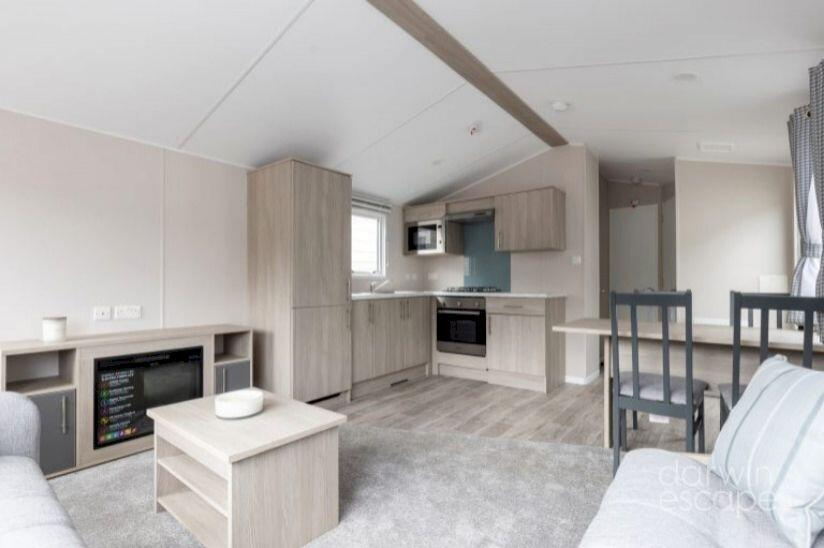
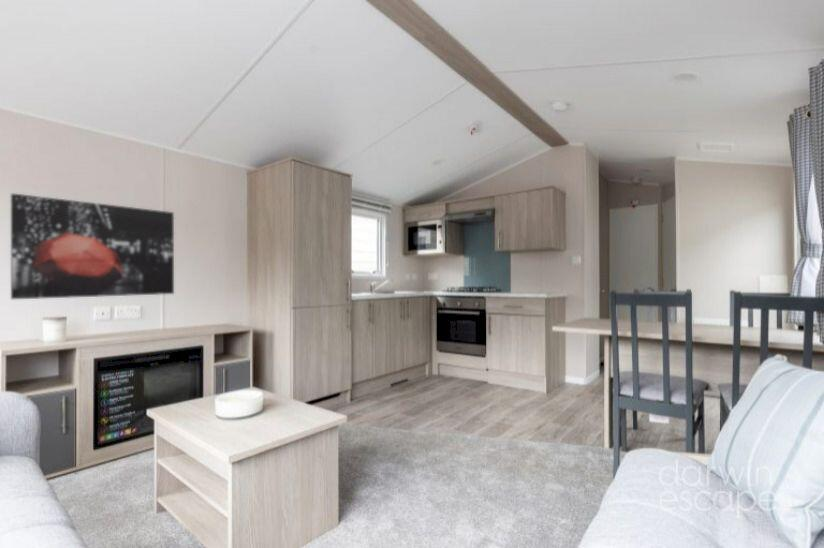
+ wall art (102, 250)
